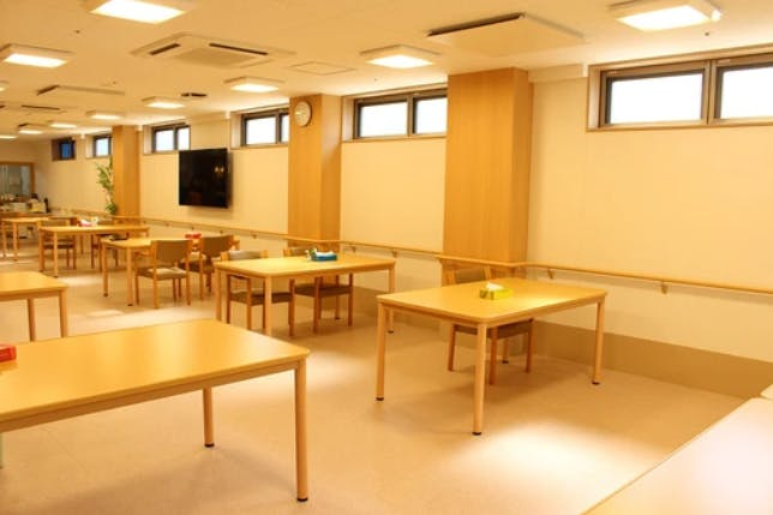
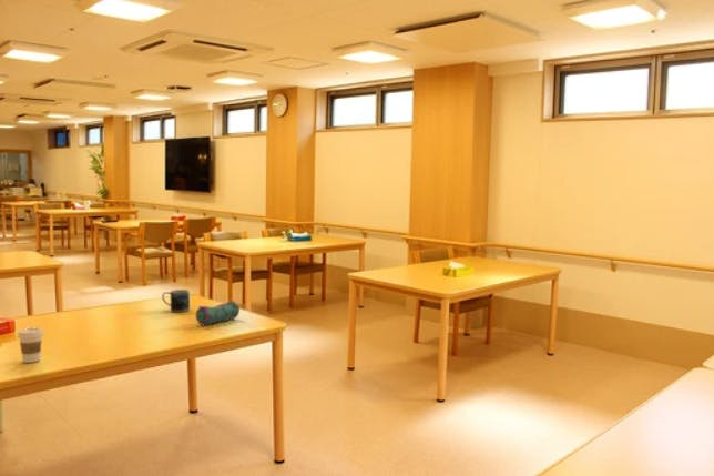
+ coffee cup (30, 345)
+ mug (175, 300)
+ pencil case (217, 312)
